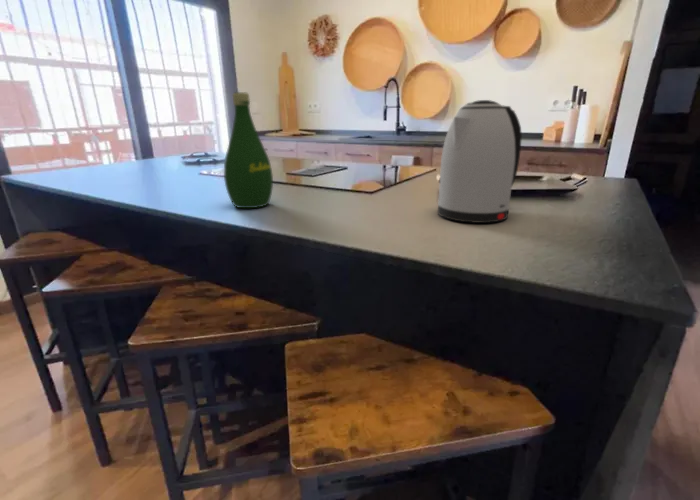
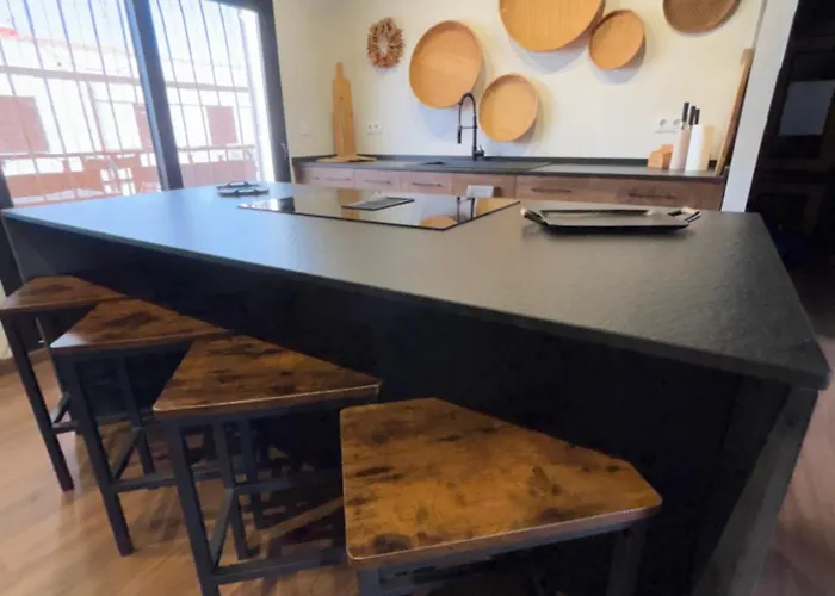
- kettle (486, 158)
- bottle (246, 151)
